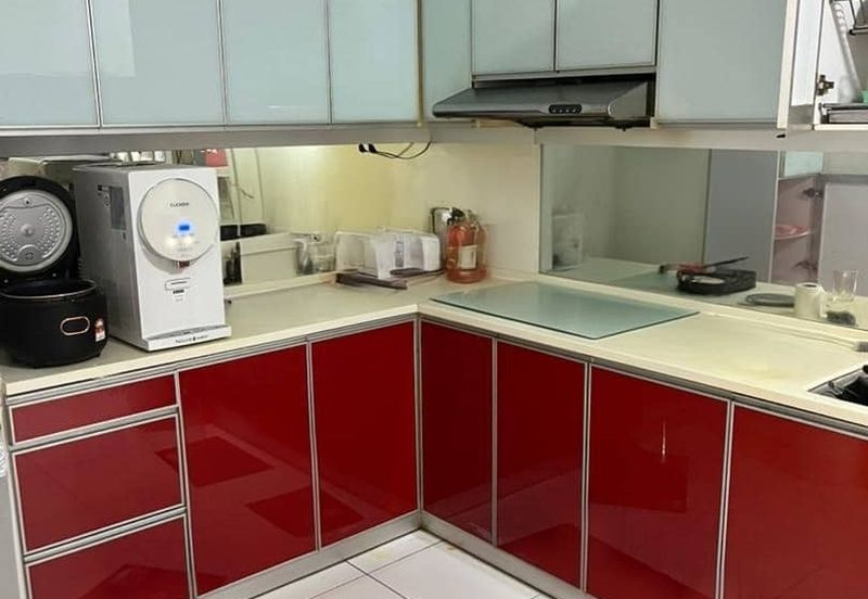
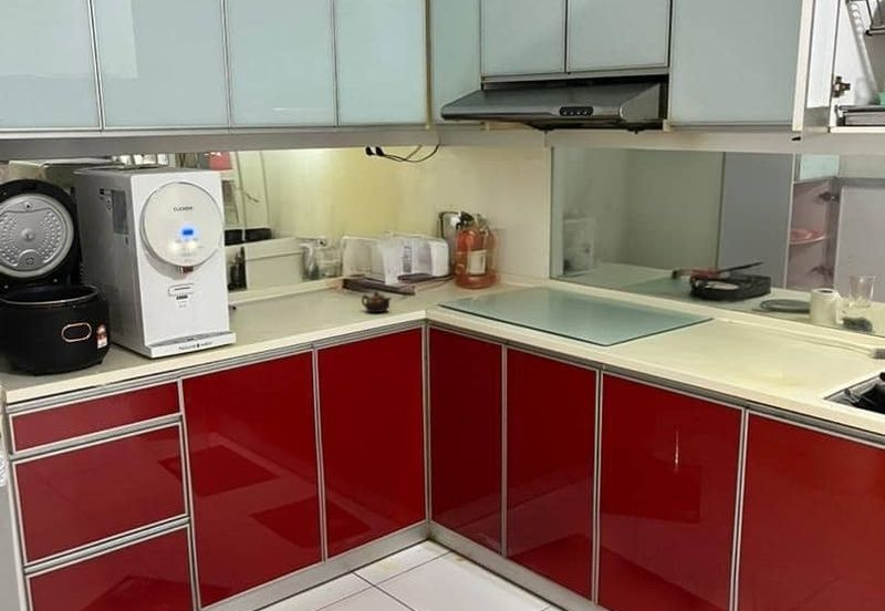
+ teapot (376, 300)
